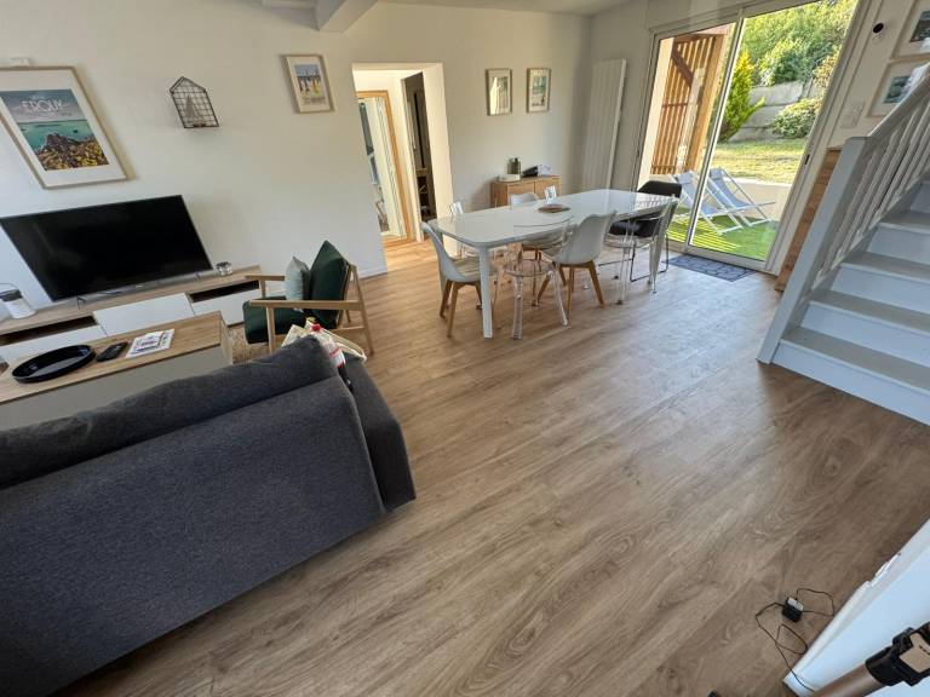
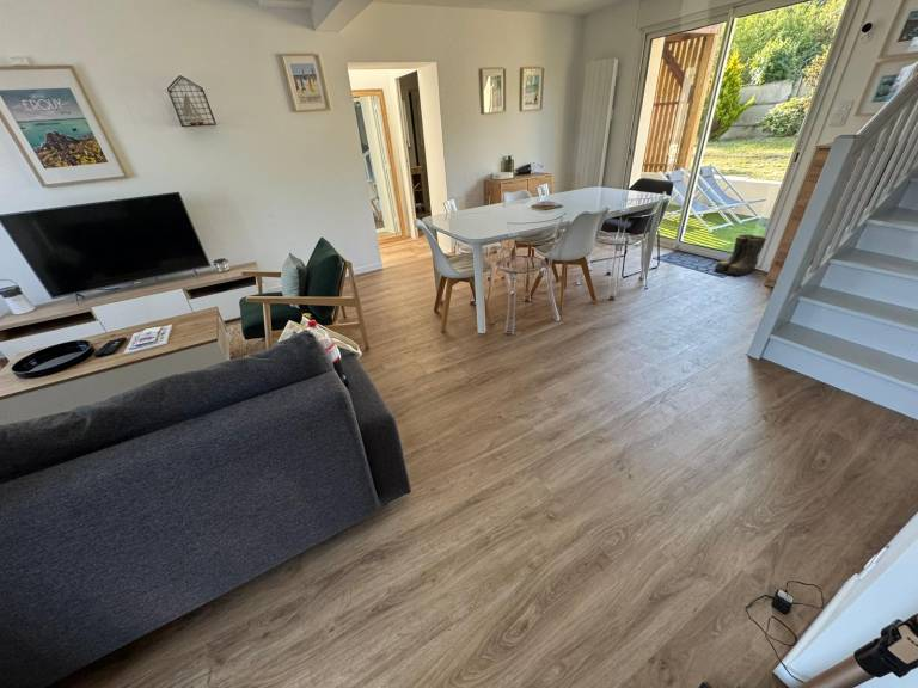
+ boots (740, 253)
